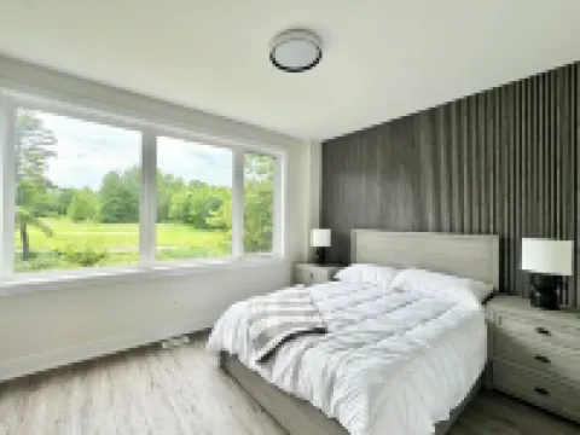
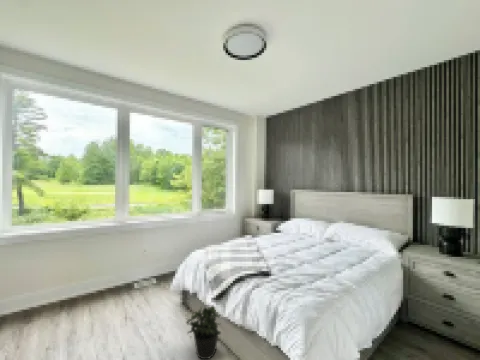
+ potted plant (206, 329)
